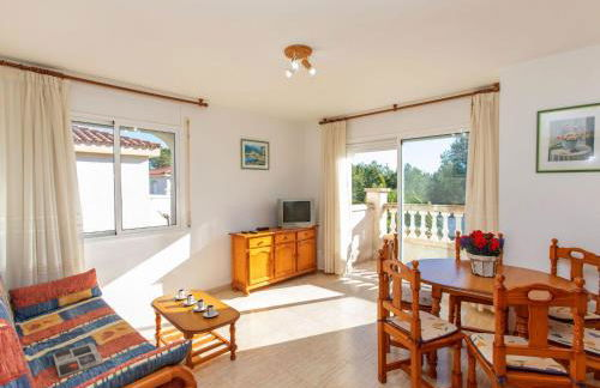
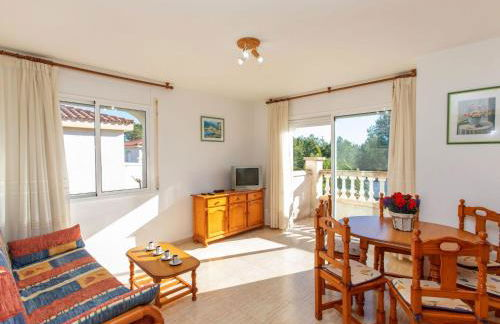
- magazine (77, 357)
